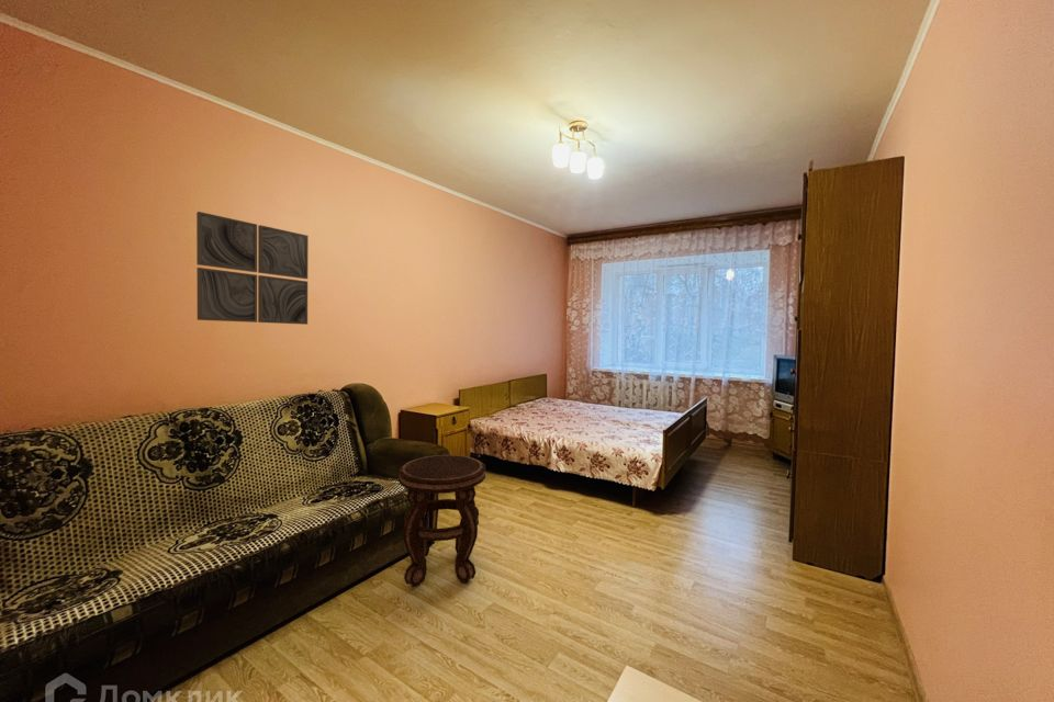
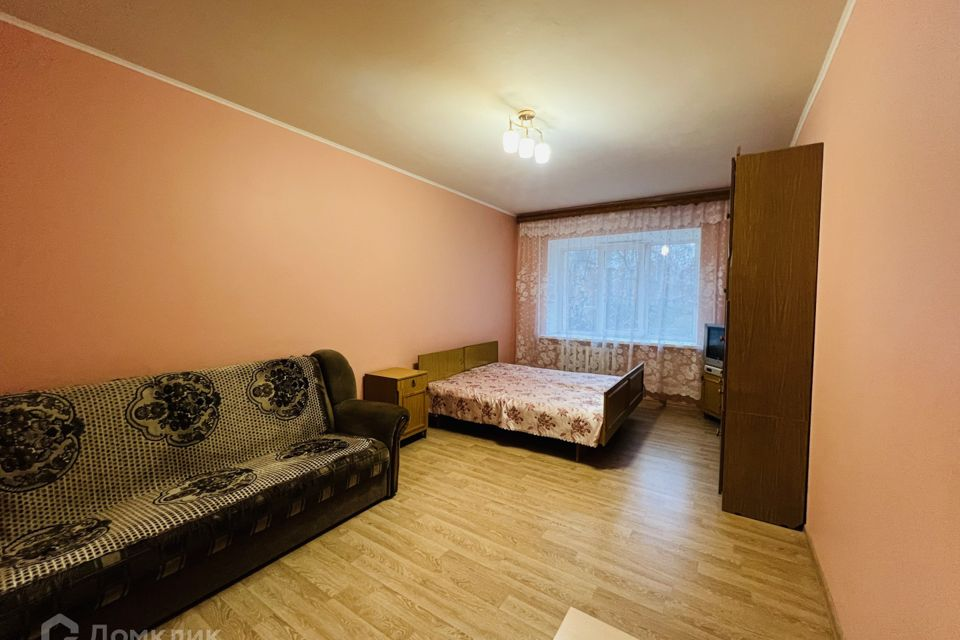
- wall art (258, 272)
- side table (441, 509)
